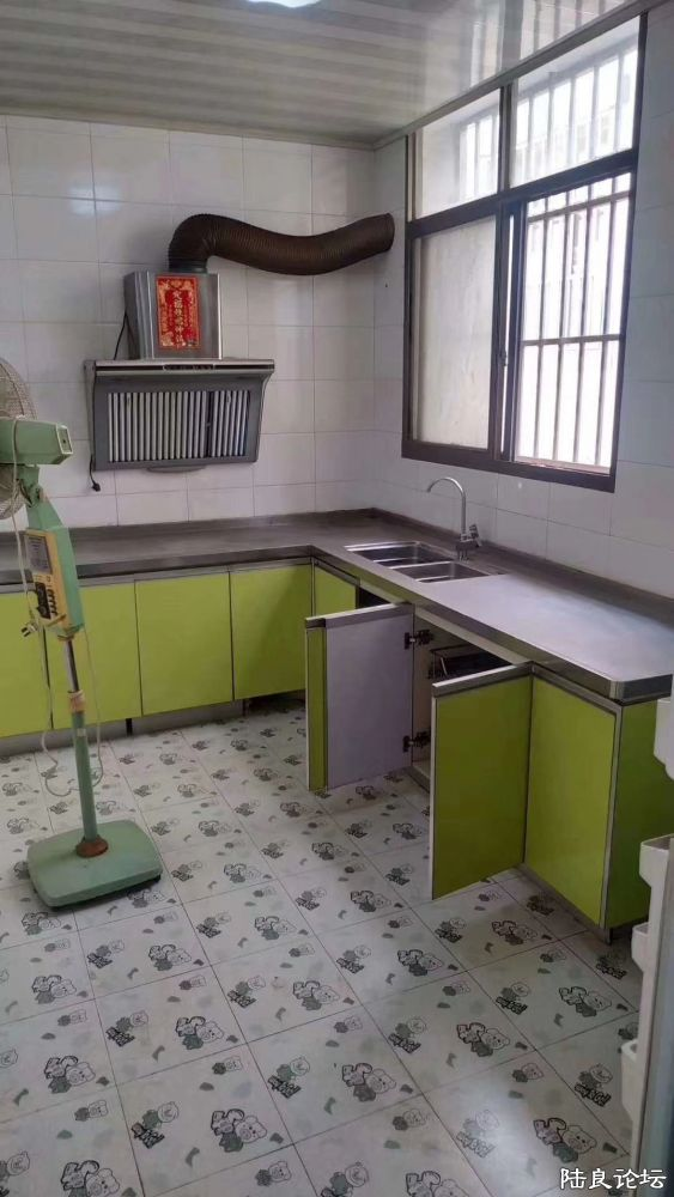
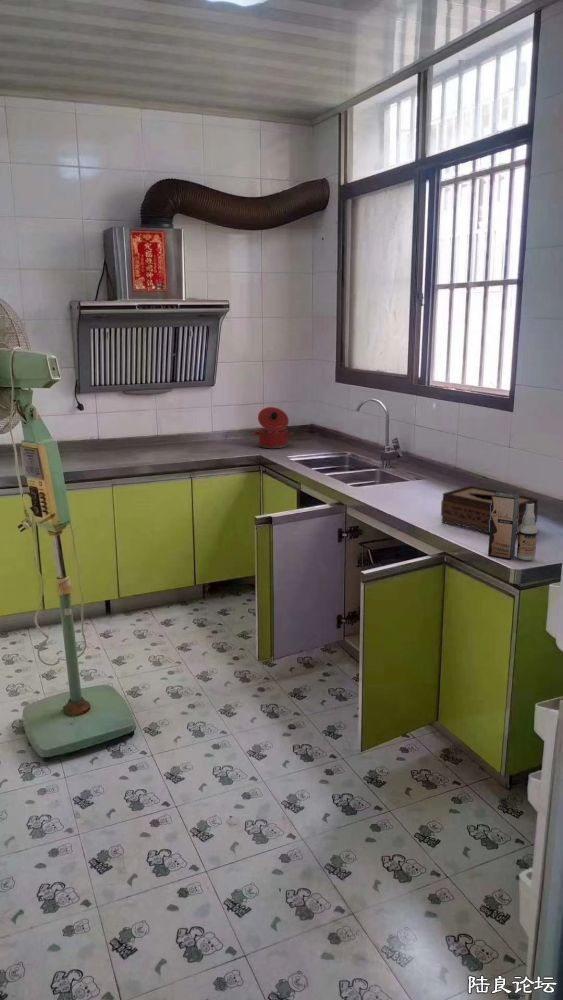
+ spray bottle (512, 526)
+ tissue box (488, 510)
+ cooking pot (273, 427)
